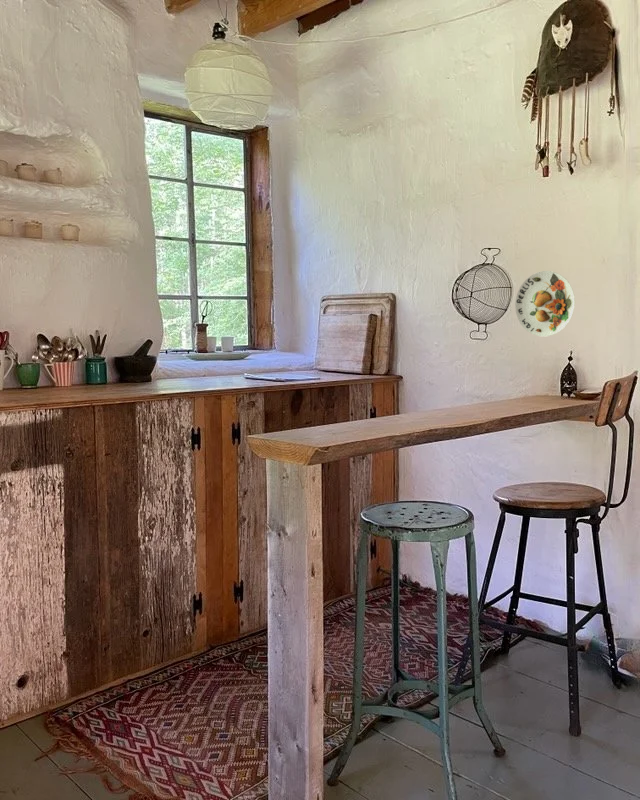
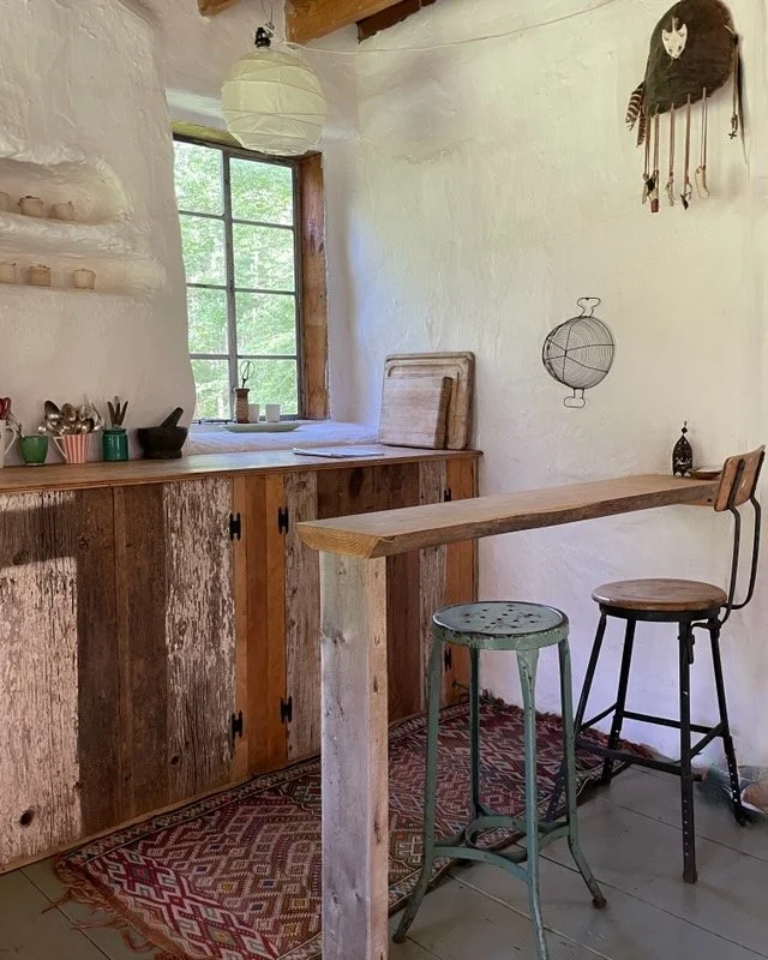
- decorative plate (544, 303)
